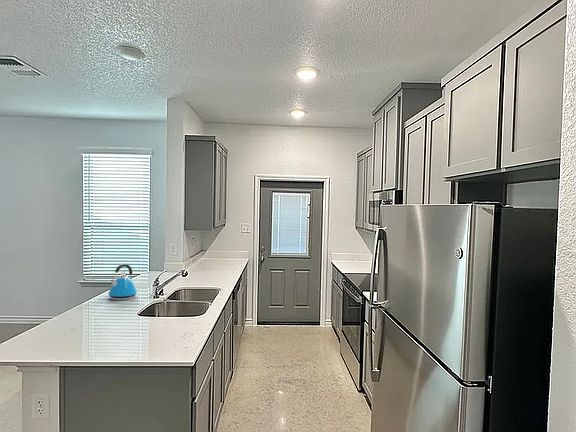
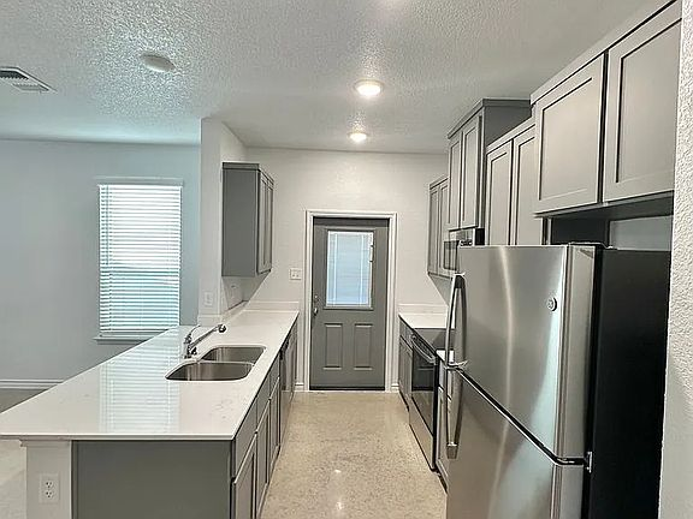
- kettle (123, 280)
